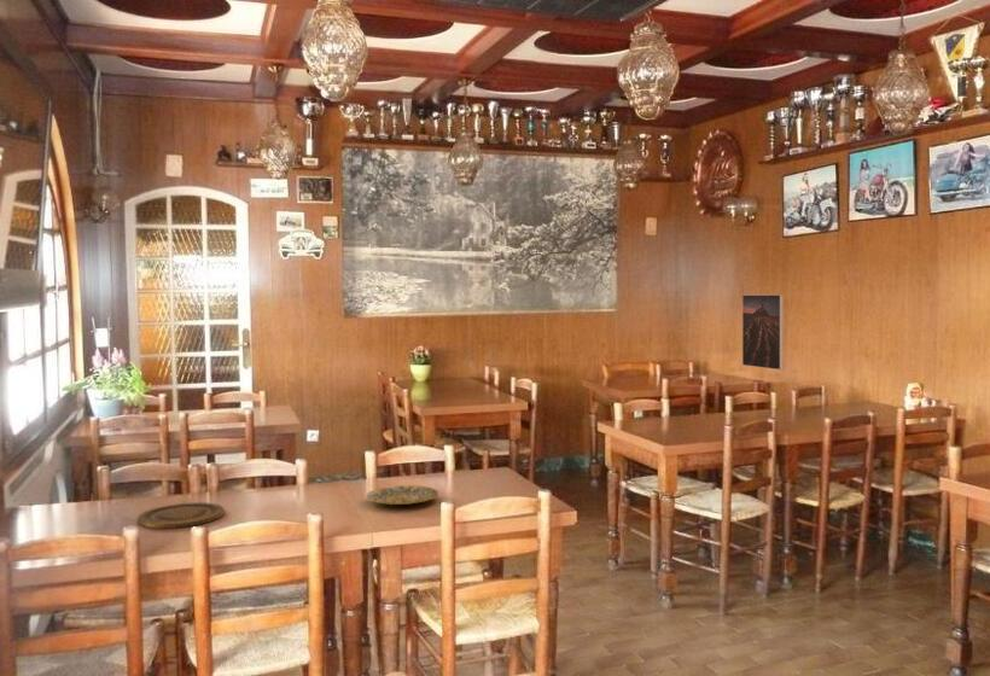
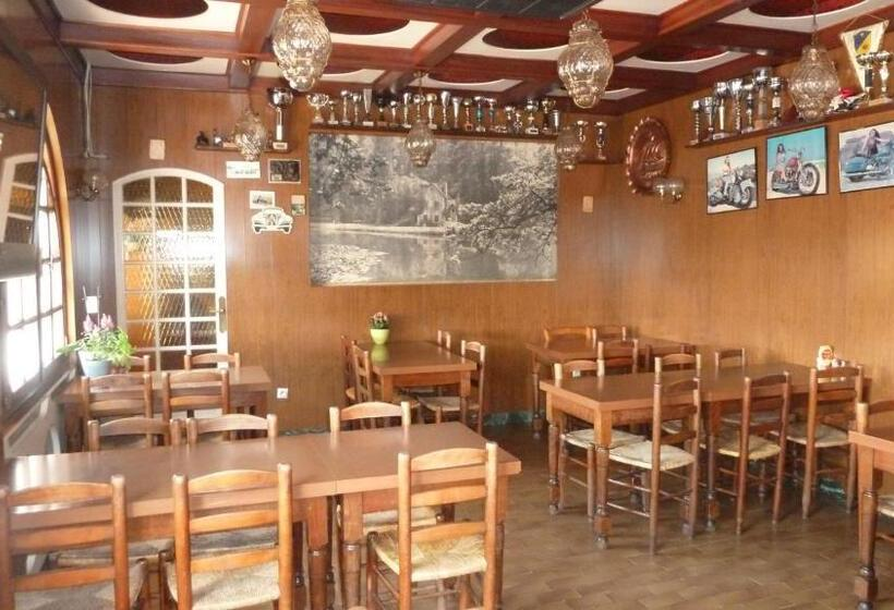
- plate (402, 497)
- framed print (762, 331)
- plate (181, 514)
